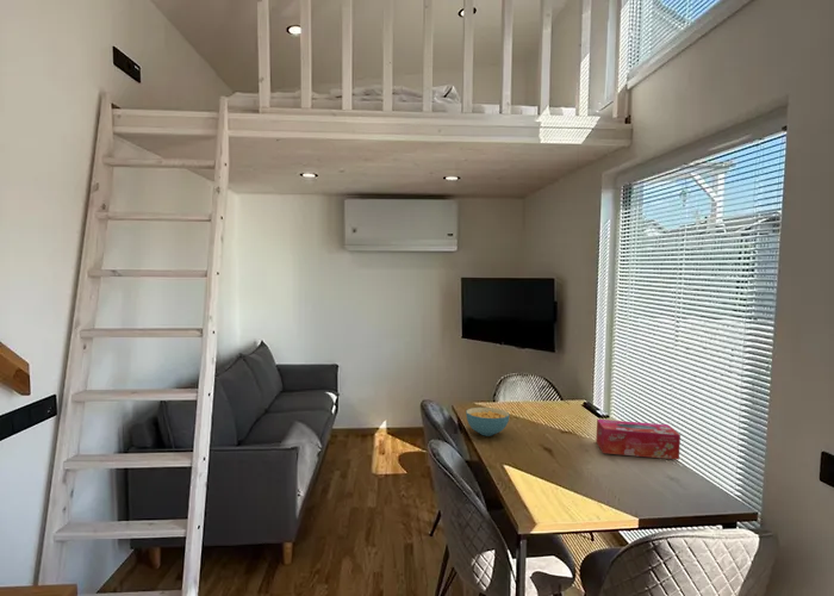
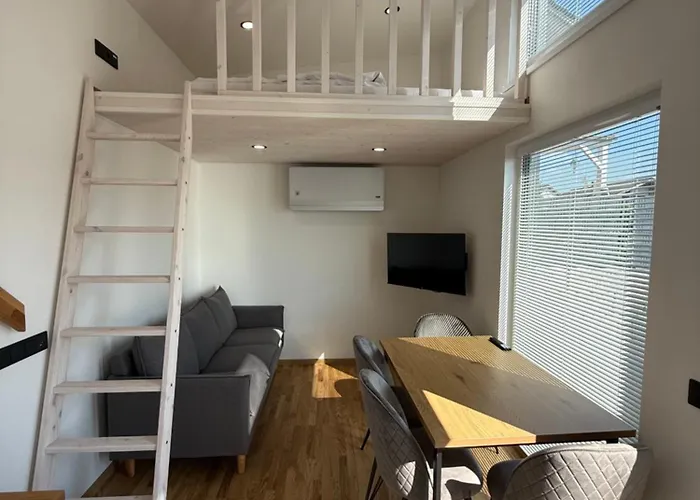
- tissue box (636, 437)
- cereal bowl (486, 423)
